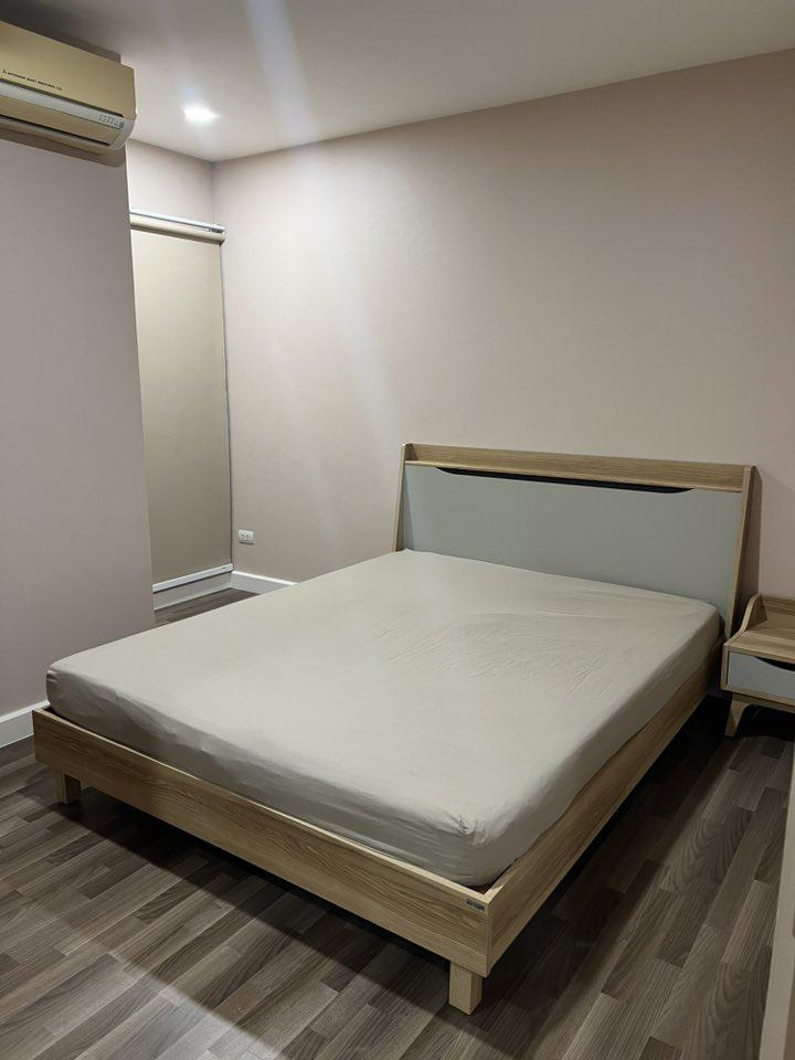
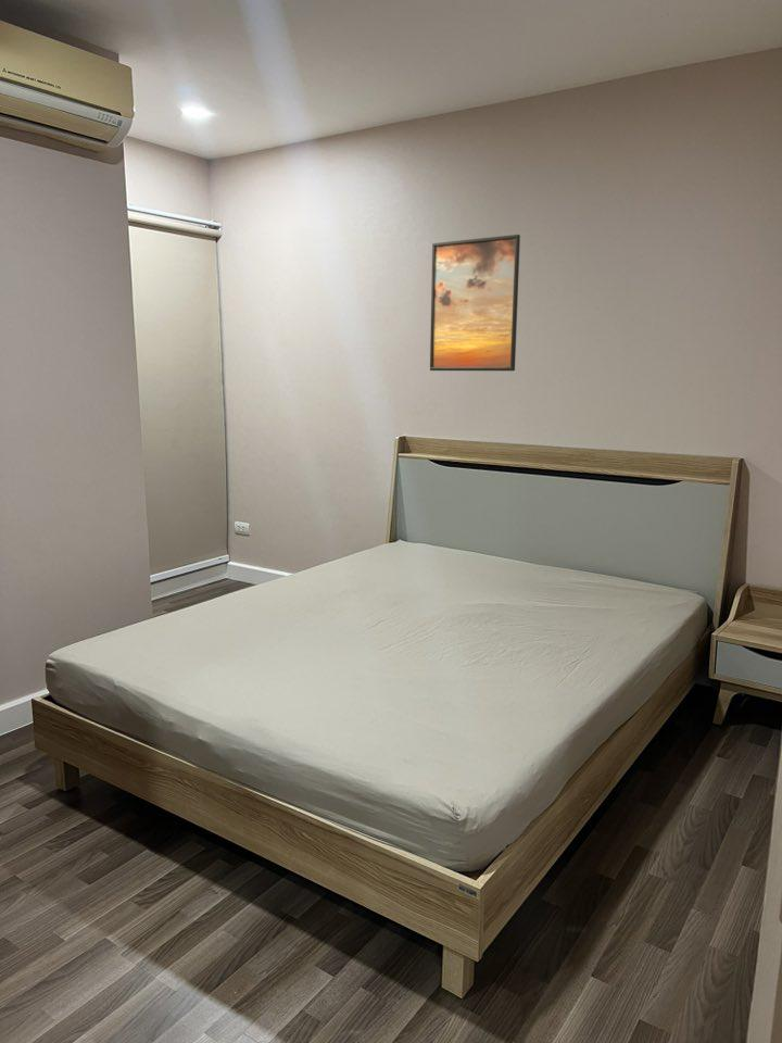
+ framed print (472, 305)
